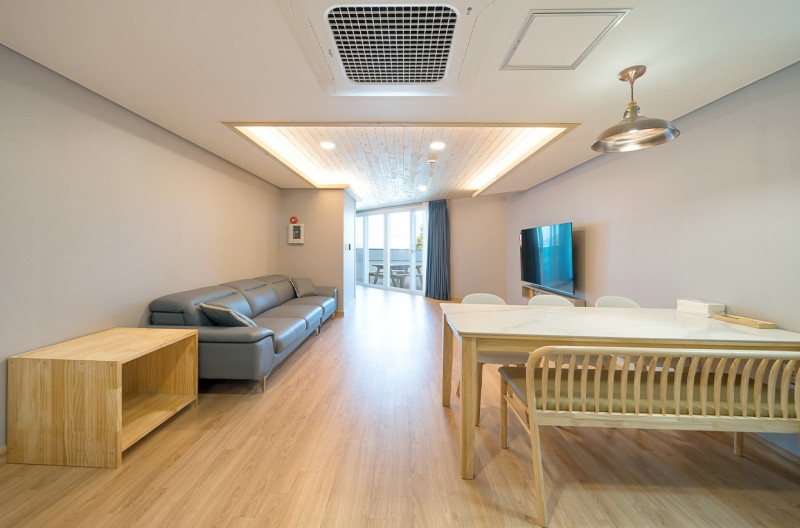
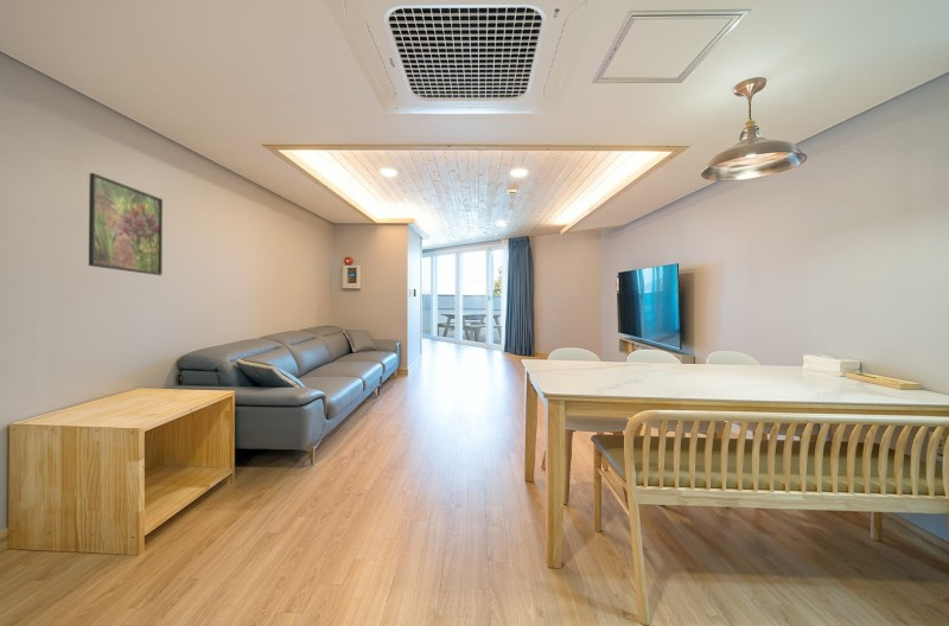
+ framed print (129, 229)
